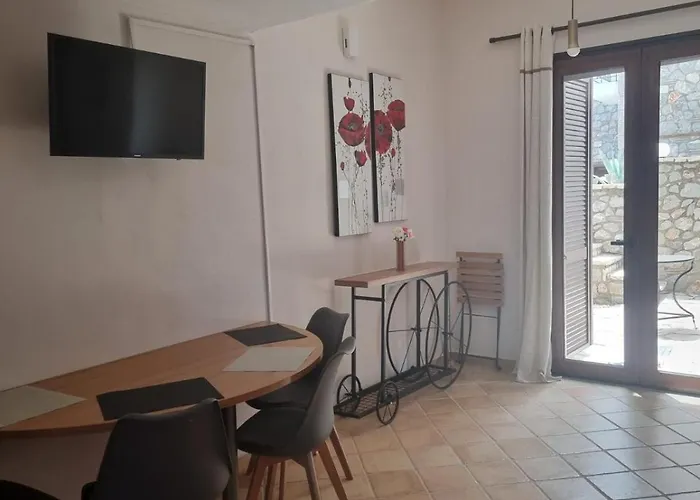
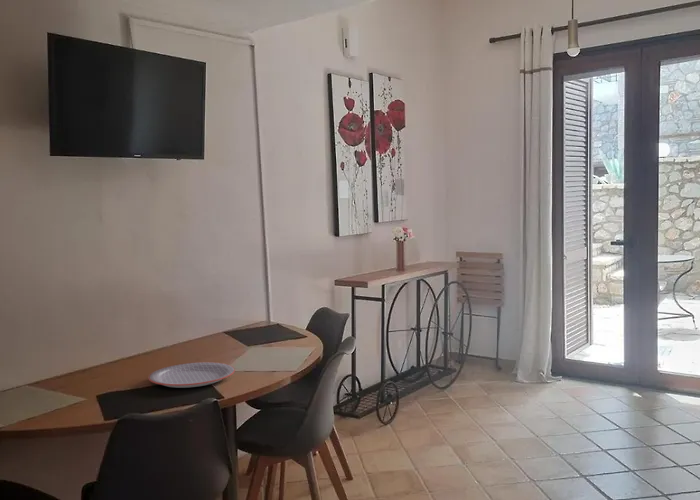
+ plate (192, 375)
